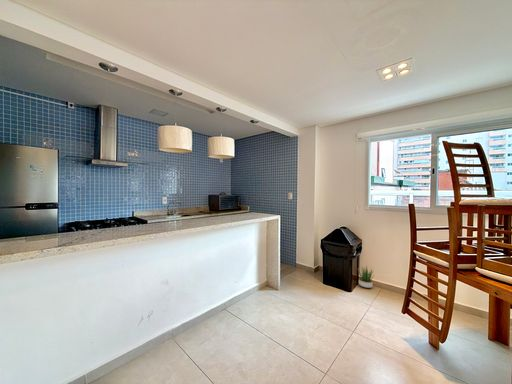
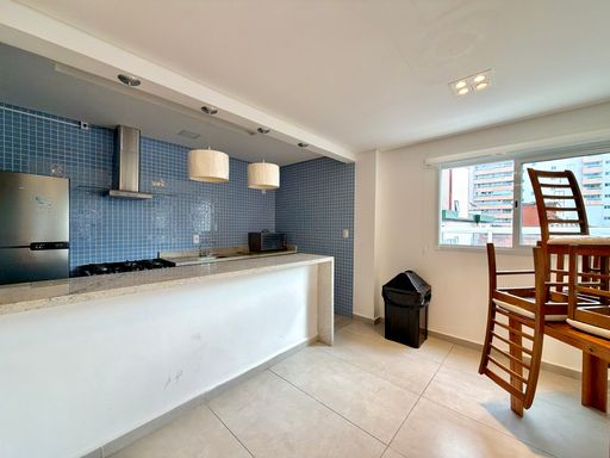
- potted plant (365, 275)
